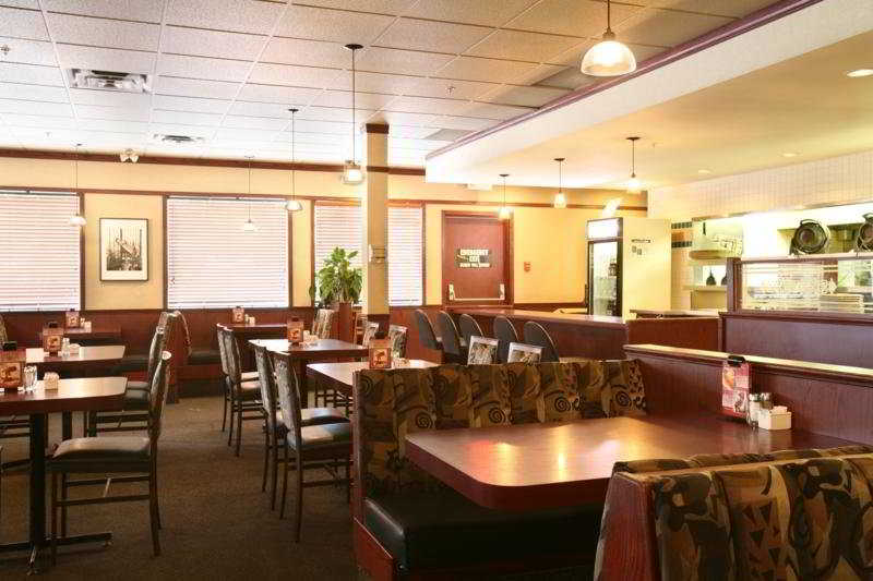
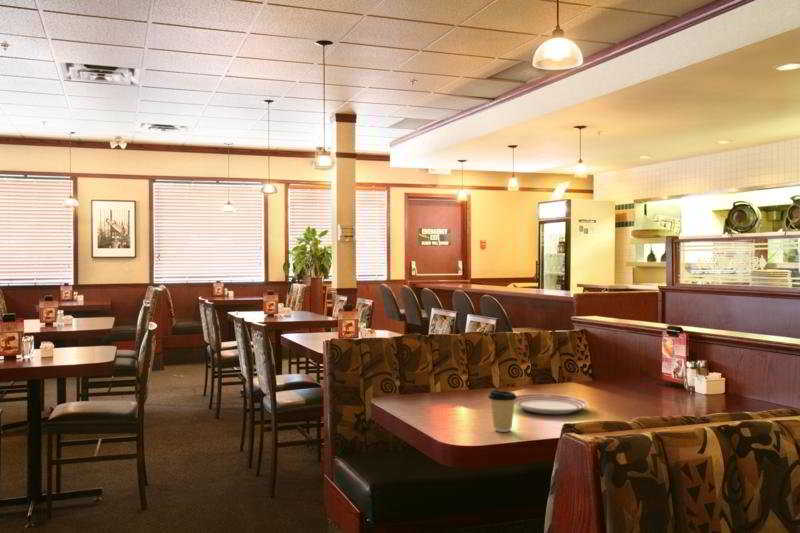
+ coffee cup (502, 410)
+ dinner plate (548, 404)
